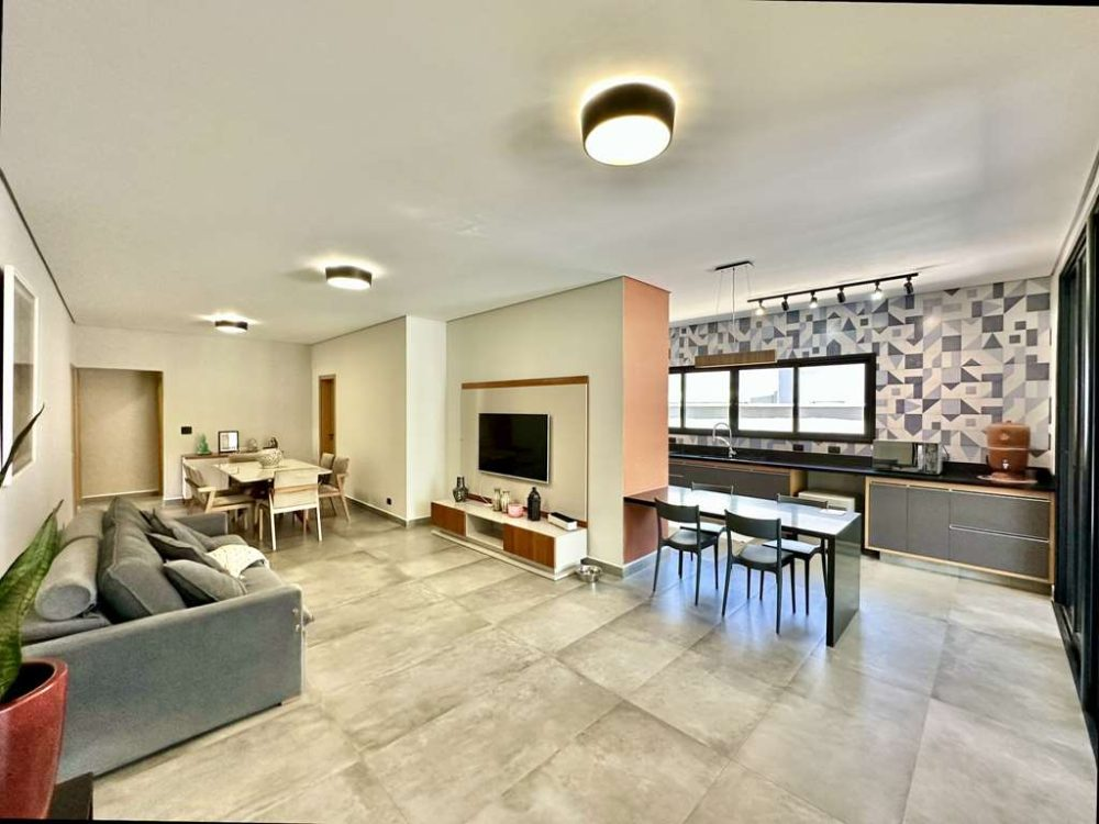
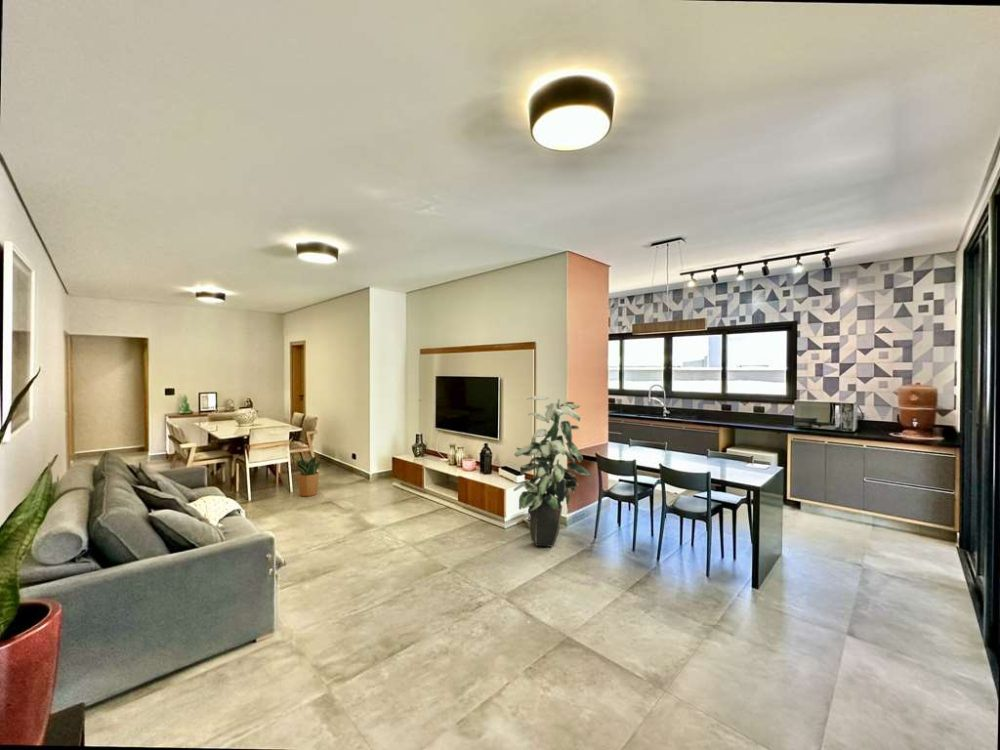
+ potted plant (306, 476)
+ indoor plant (547, 468)
